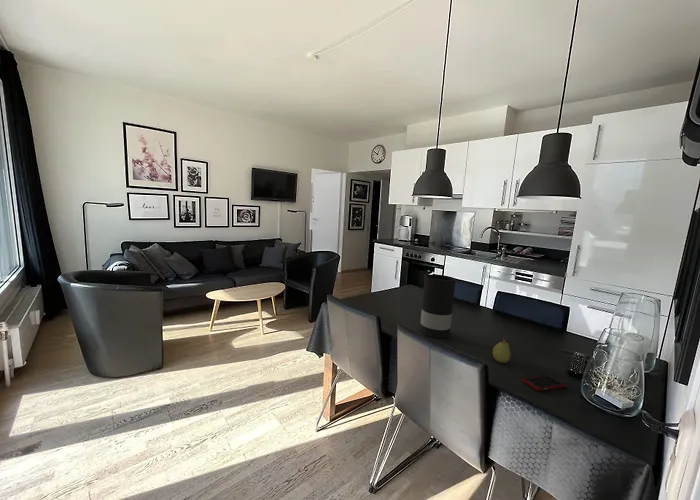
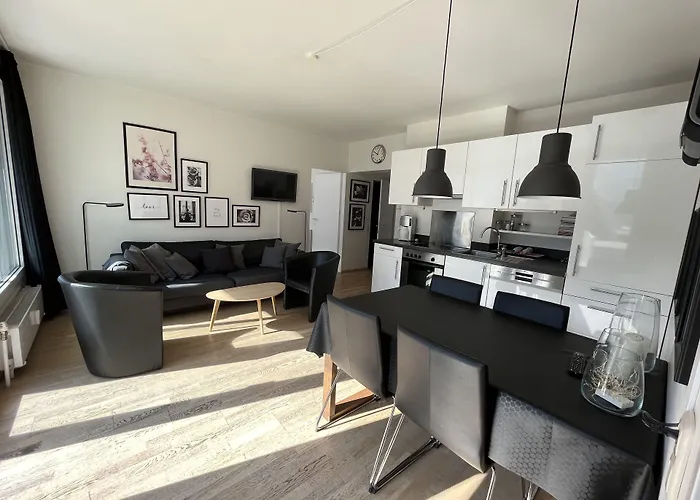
- cell phone (543, 382)
- fruit (502, 348)
- vase (437, 305)
